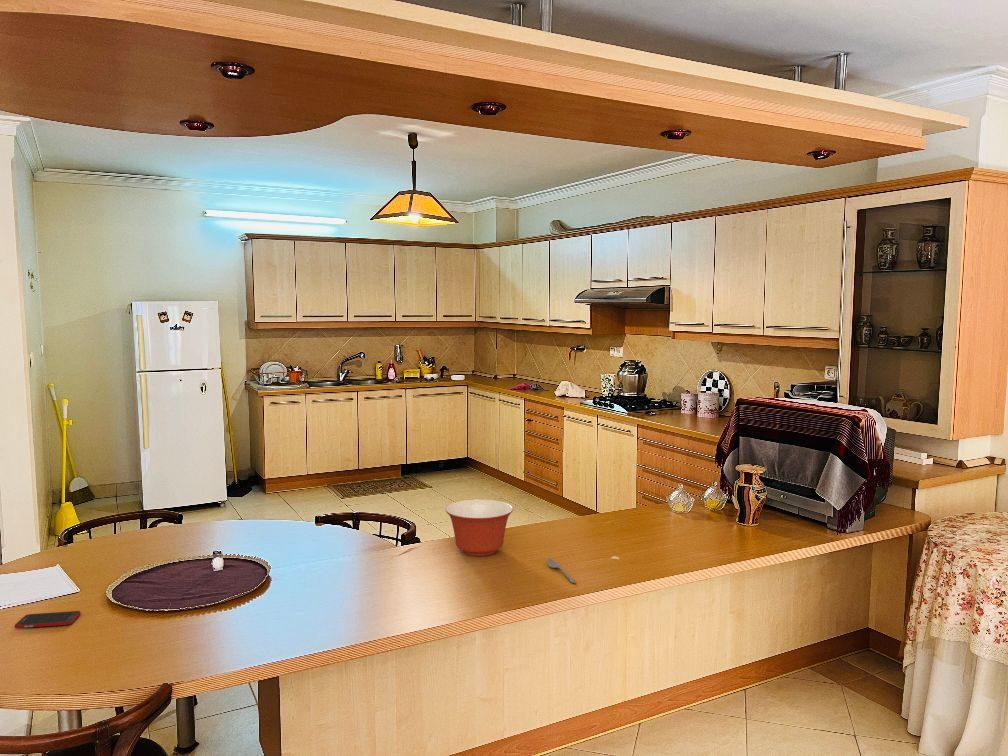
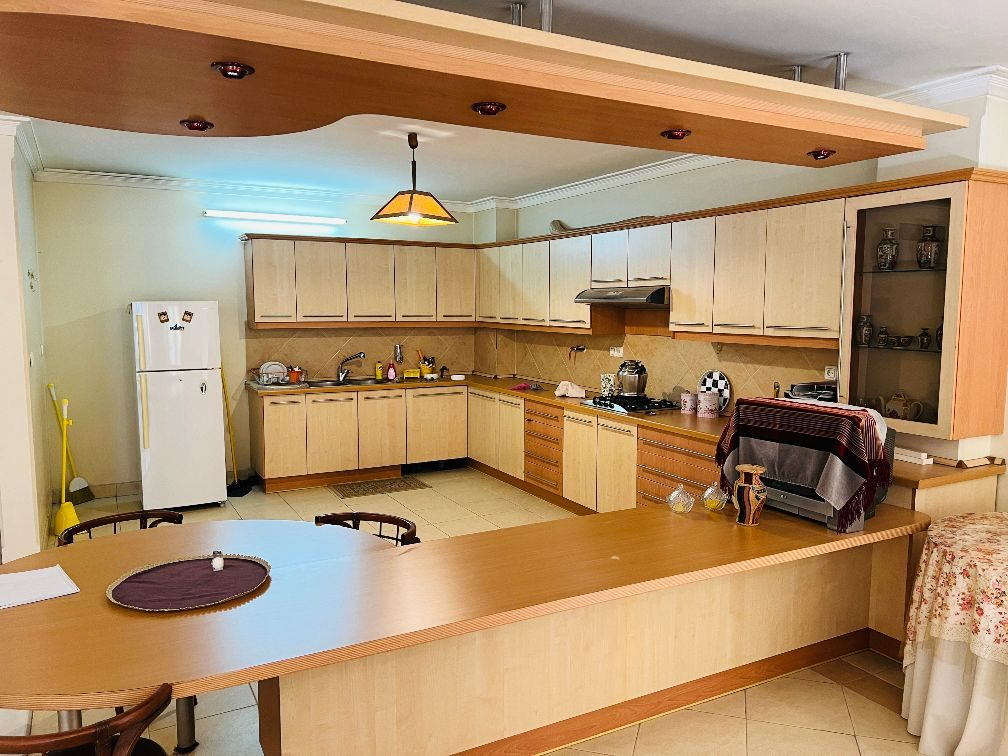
- mixing bowl (479, 529)
- spoon (561, 569)
- cell phone (48, 619)
